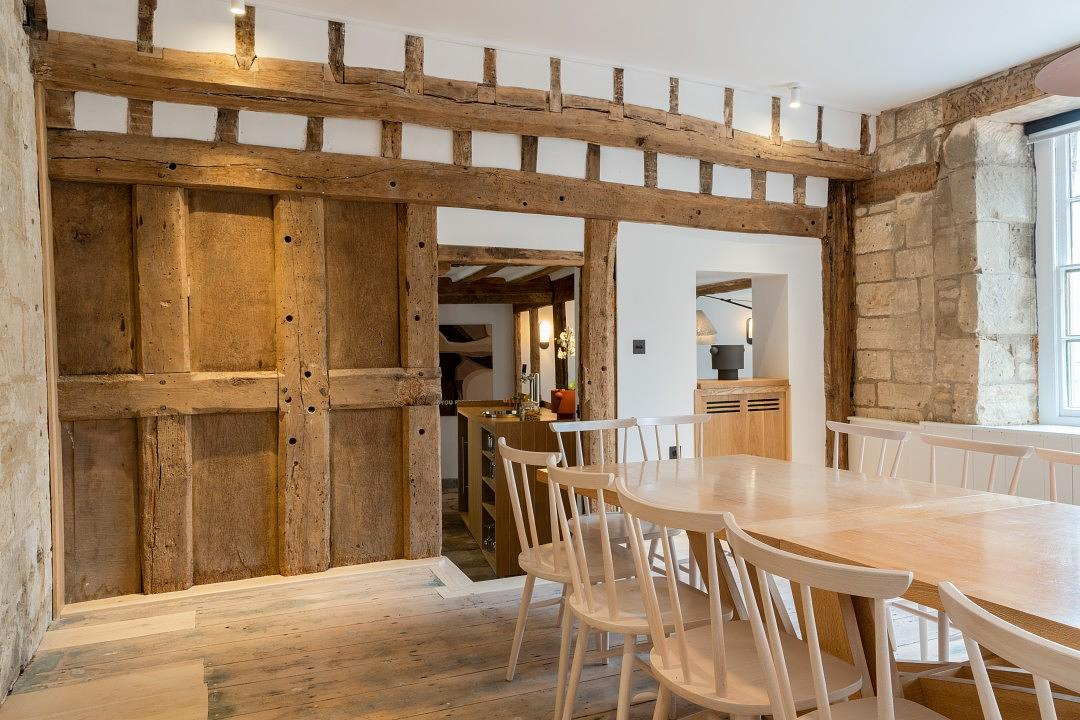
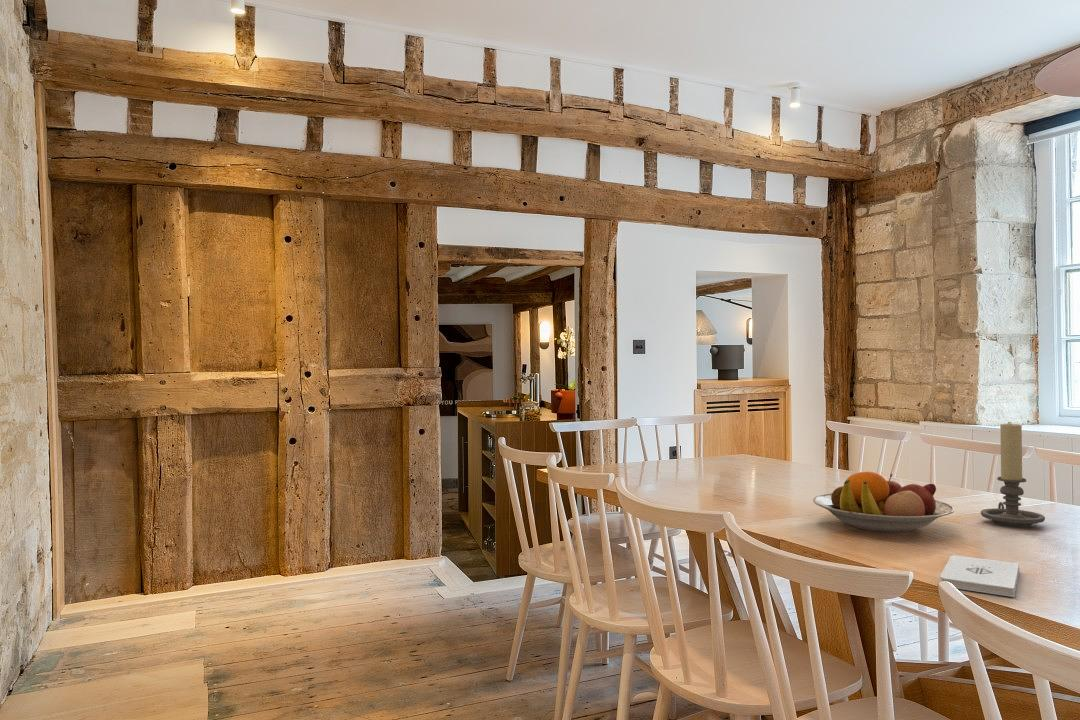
+ fruit bowl (881, 498)
+ notepad (980, 574)
+ candle holder (1009, 471)
